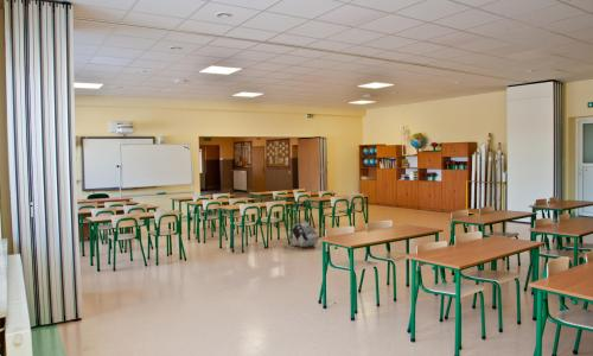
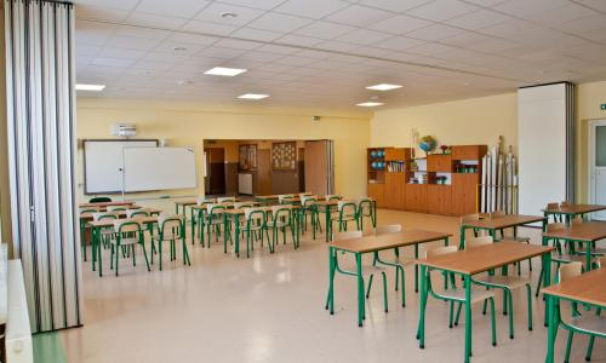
- backpack (304, 234)
